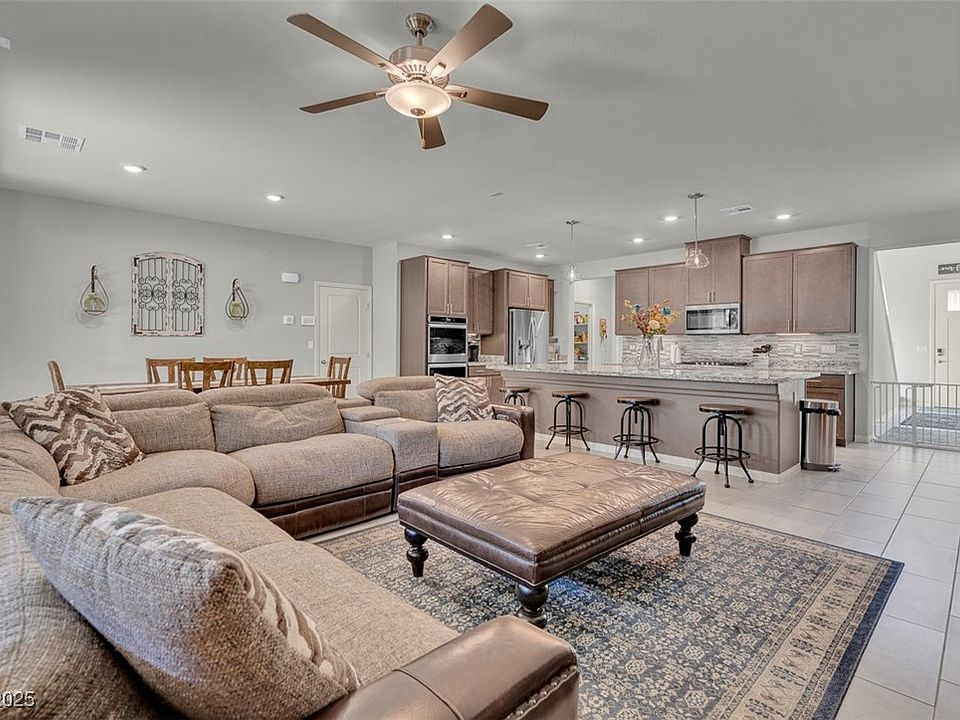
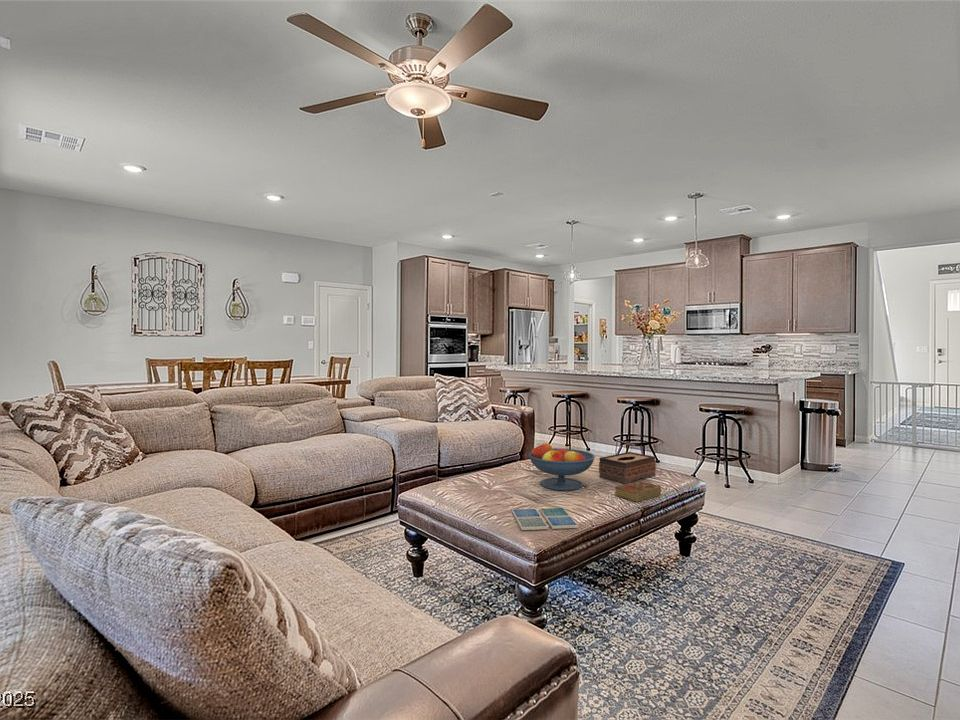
+ drink coaster (542, 518)
+ tissue box (627, 466)
+ book (637, 489)
+ fruit bowl (561, 464)
